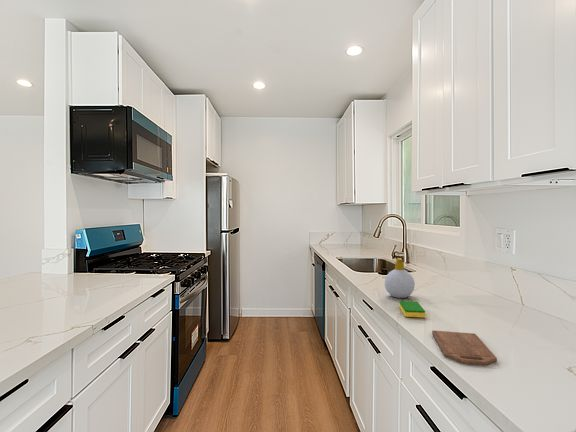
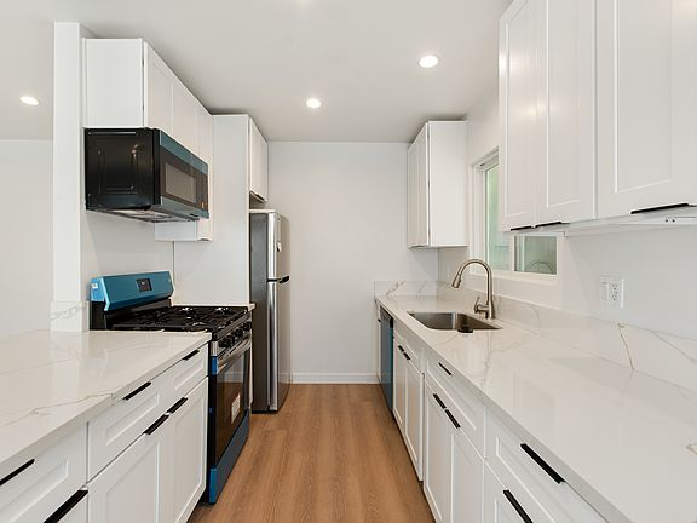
- dish sponge (411, 308)
- cutting board (462, 346)
- soap bottle (399, 277)
